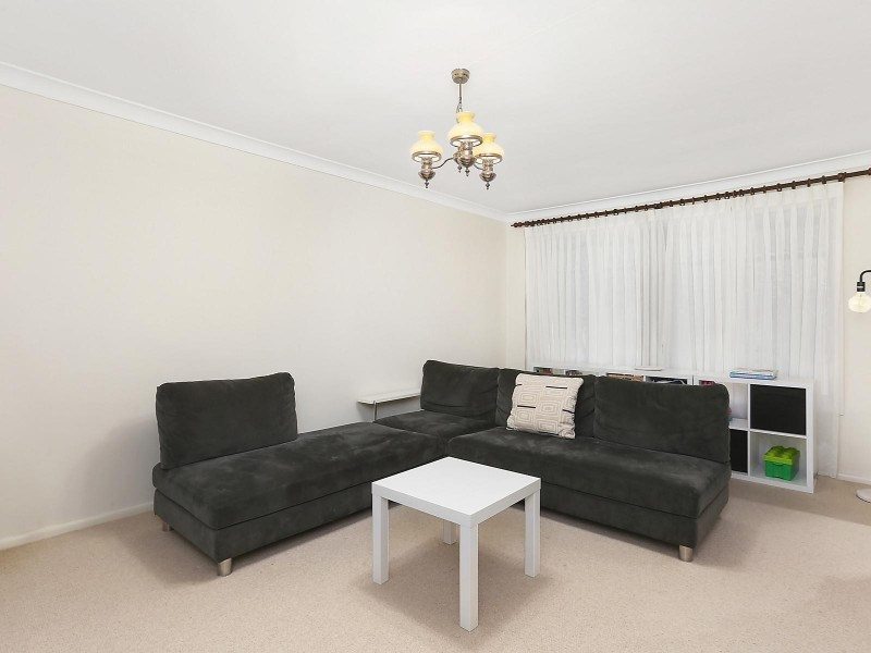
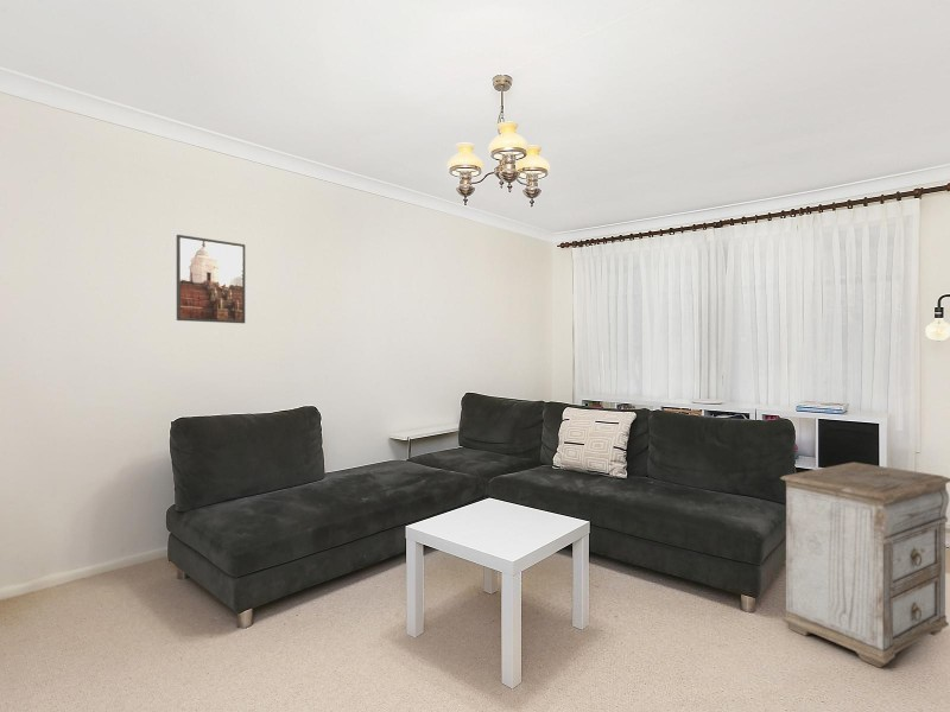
+ nightstand (864, 552)
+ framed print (211, 280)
